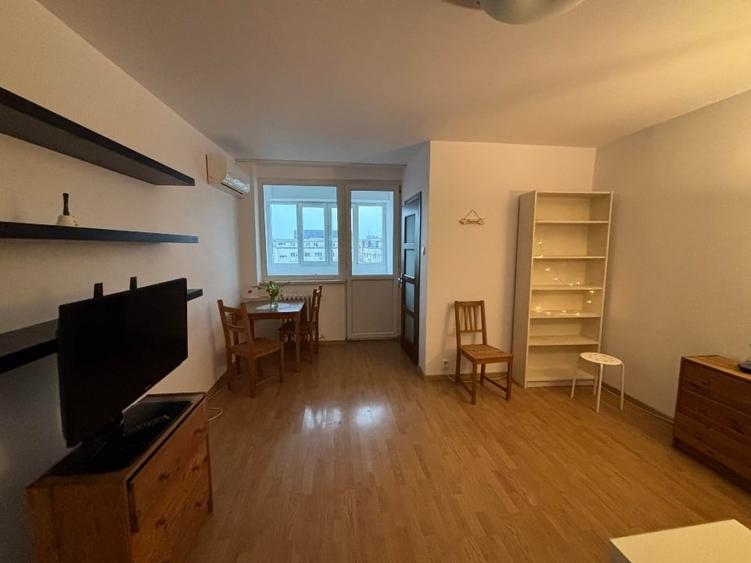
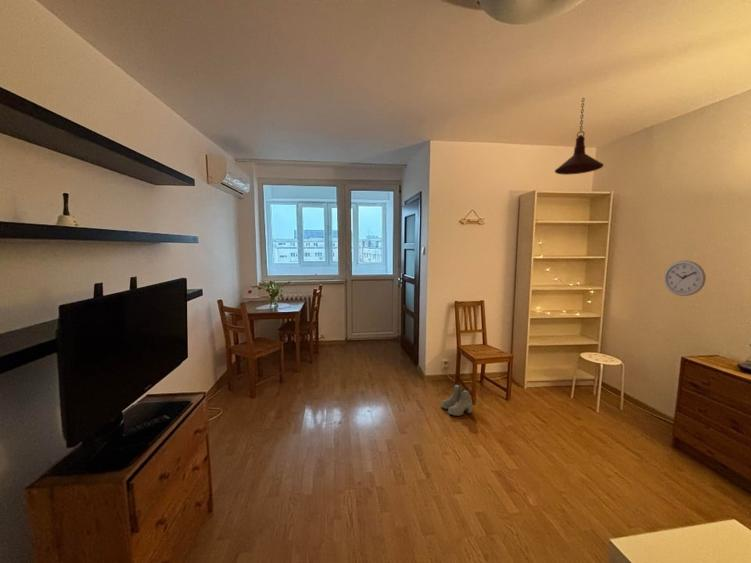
+ pendant light (580, 132)
+ boots (456, 398)
+ wall clock (683, 278)
